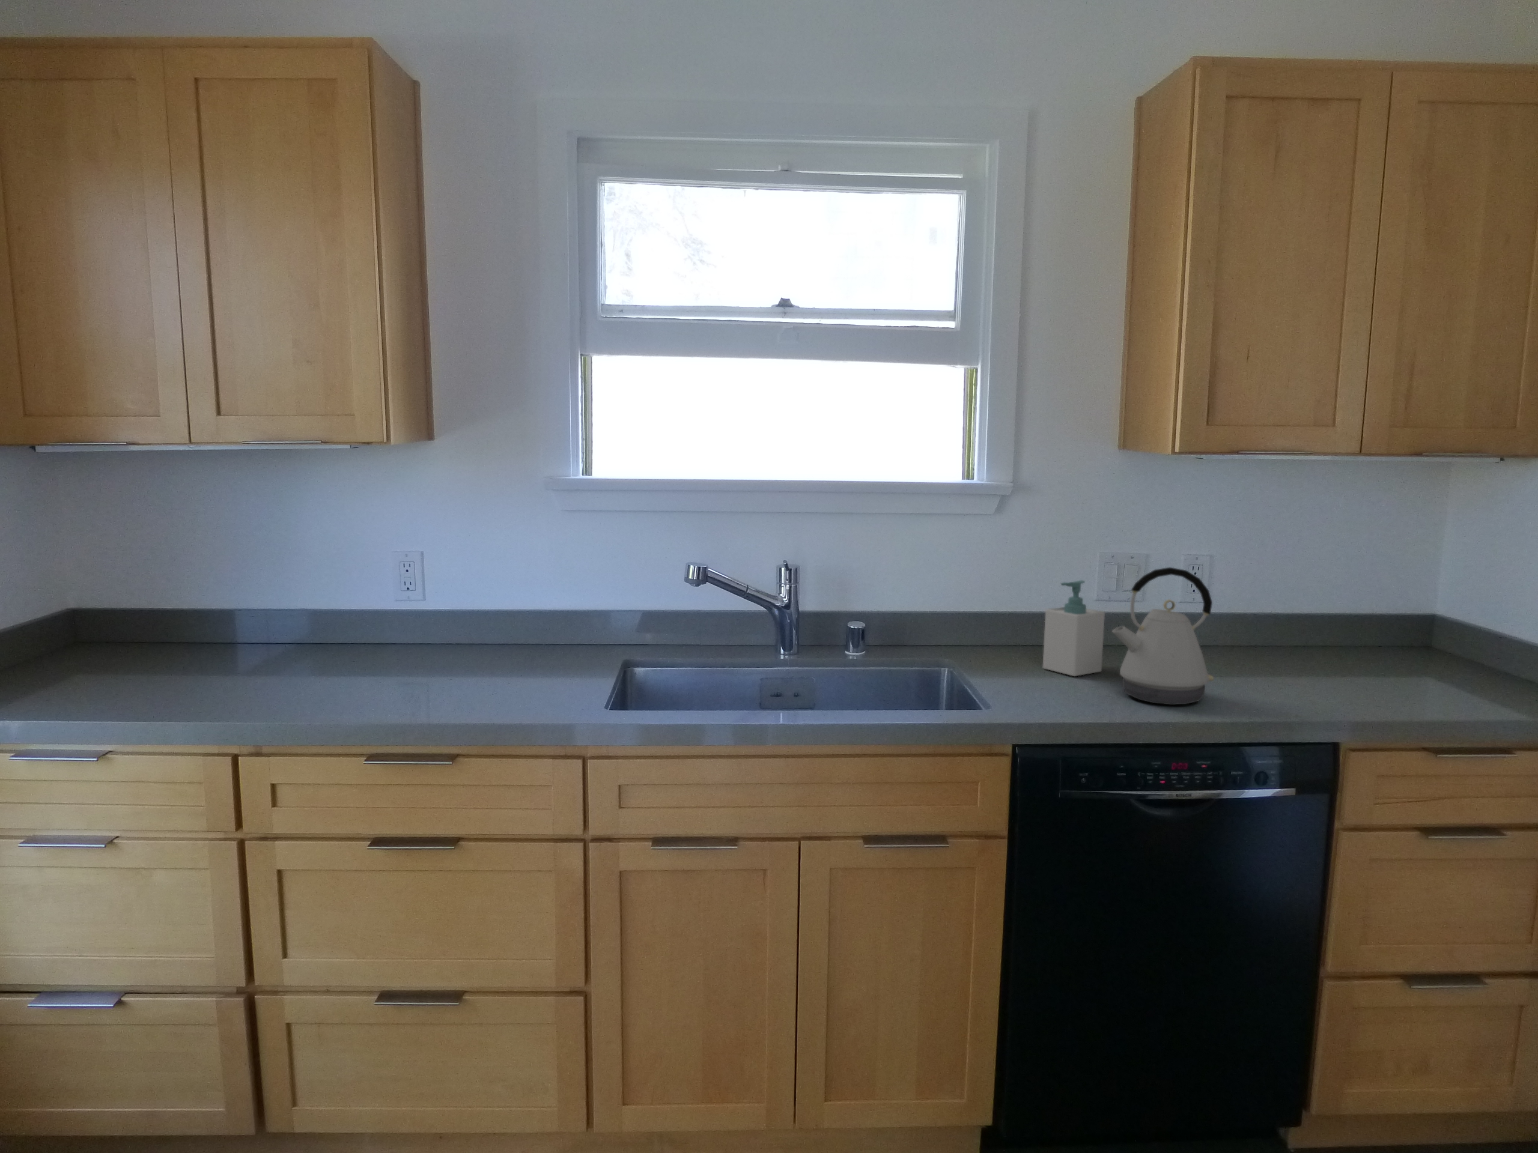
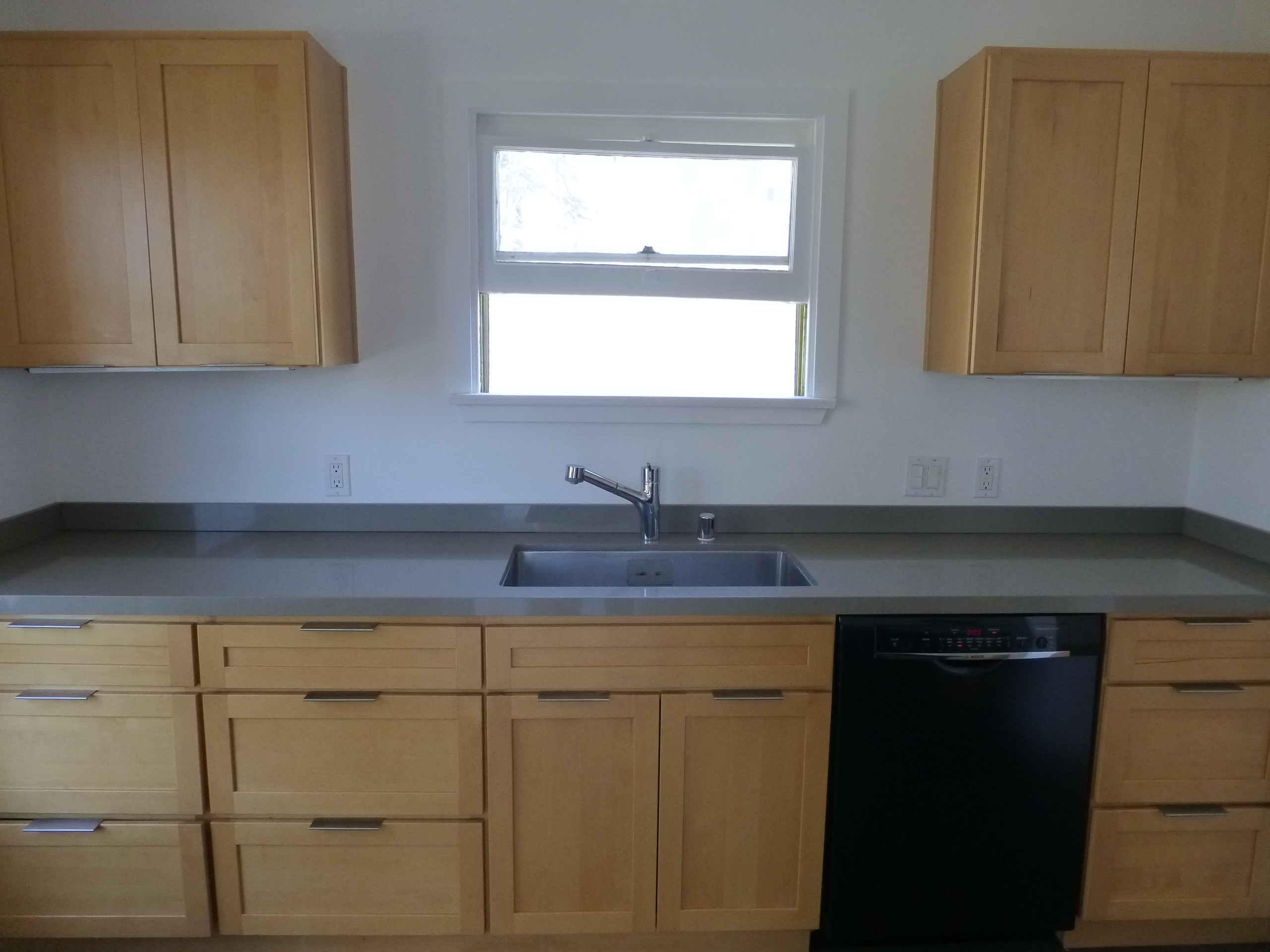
- soap bottle (1074, 626)
- kettle (1163, 632)
